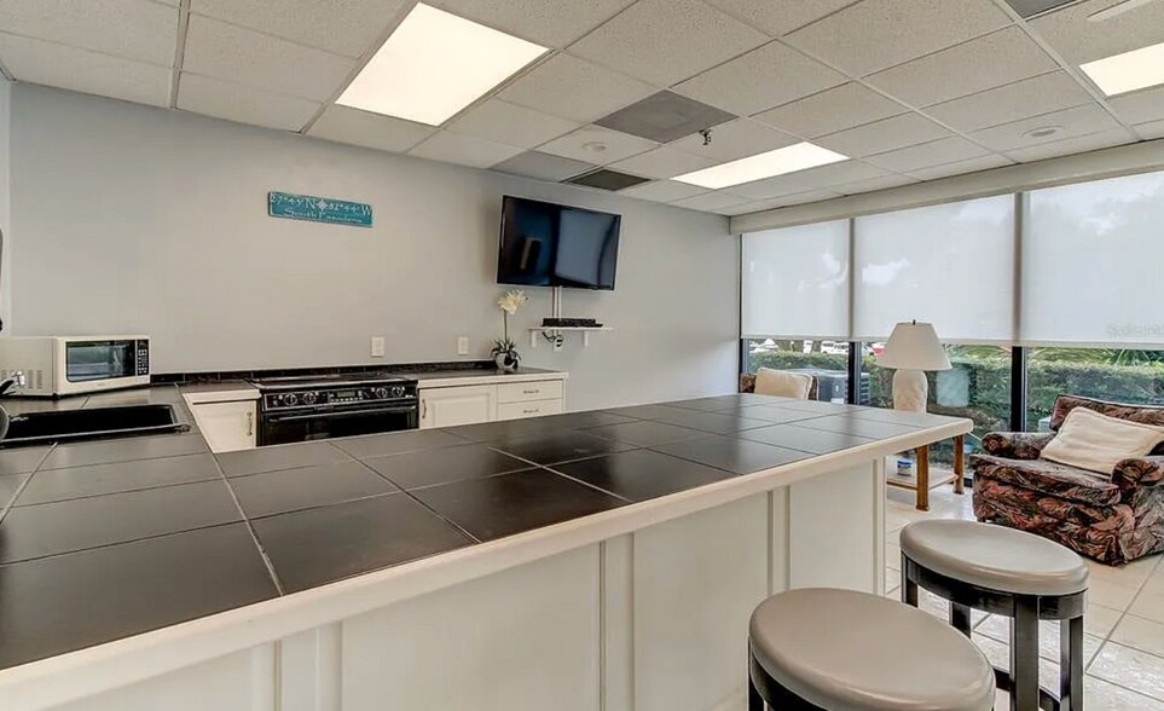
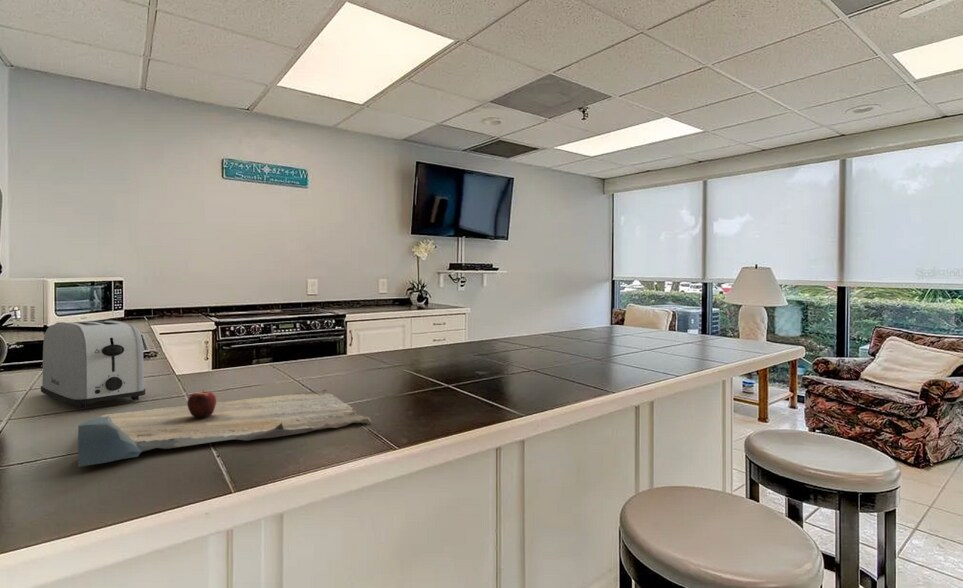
+ cutting board (235, 405)
+ toaster (93, 359)
